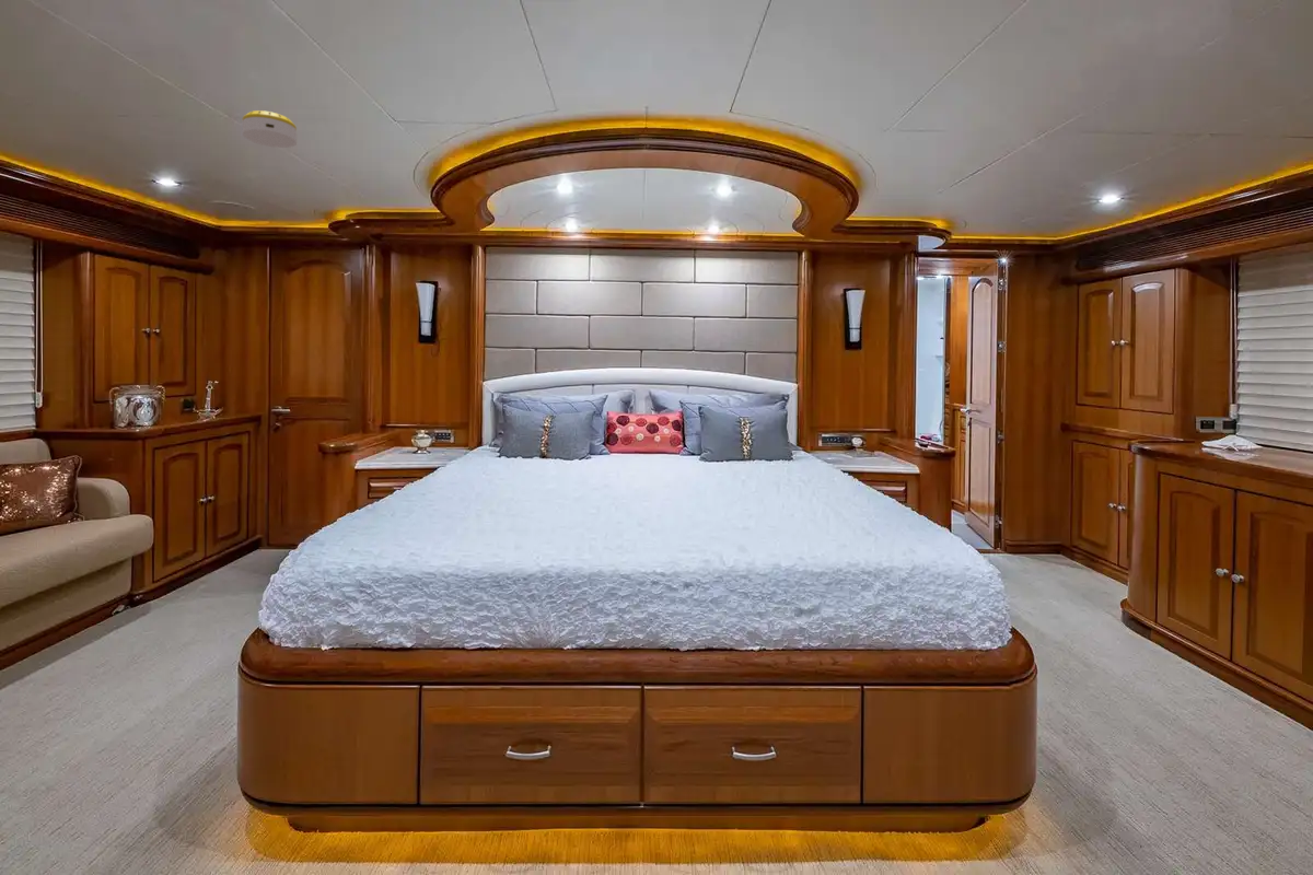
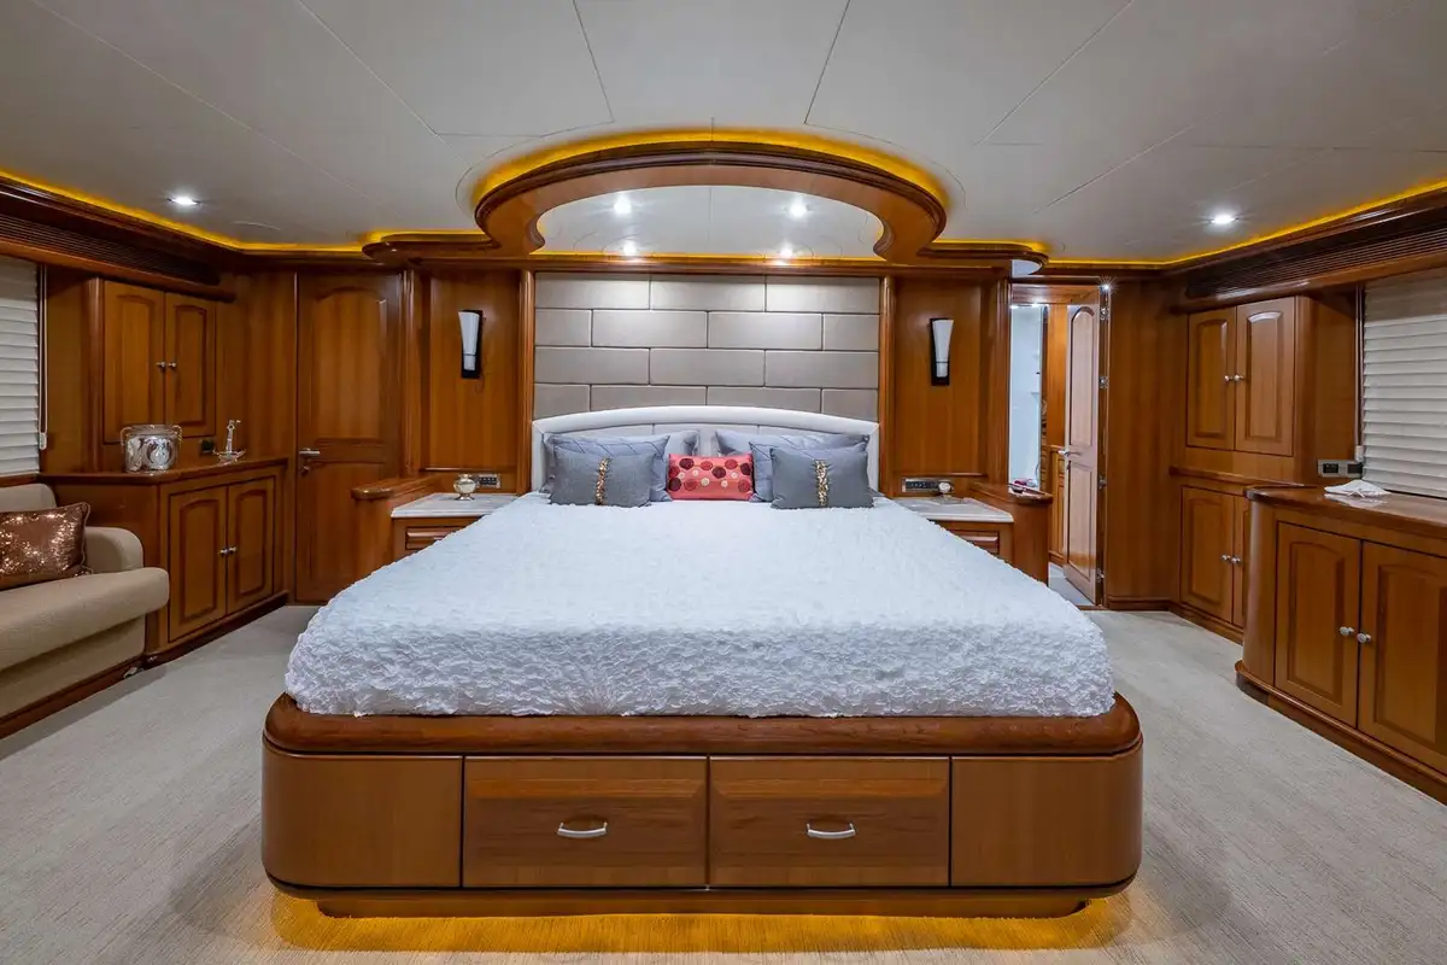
- smoke detector (269, 128)
